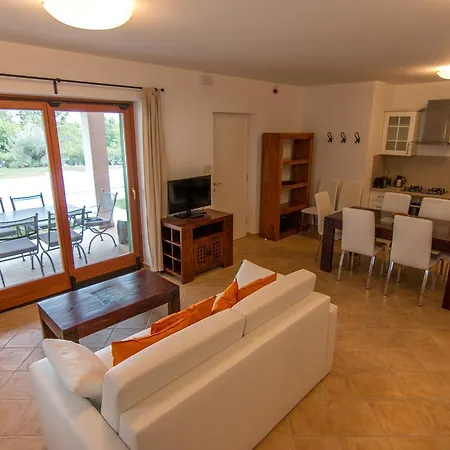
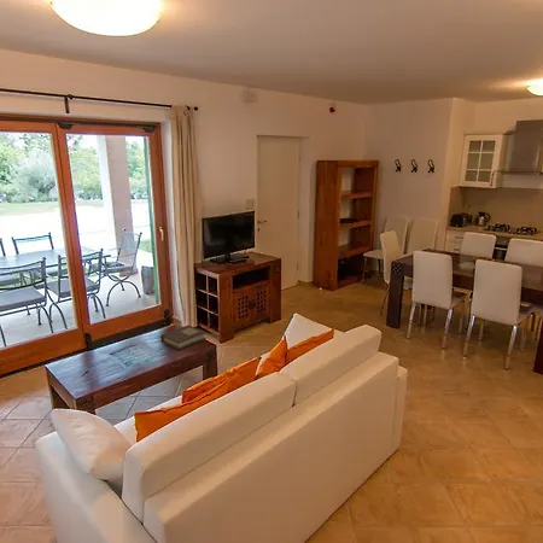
+ book (183, 337)
